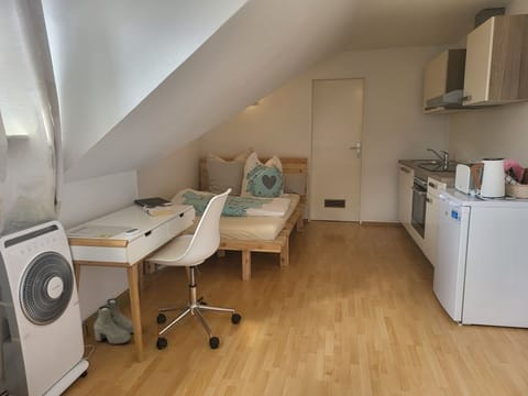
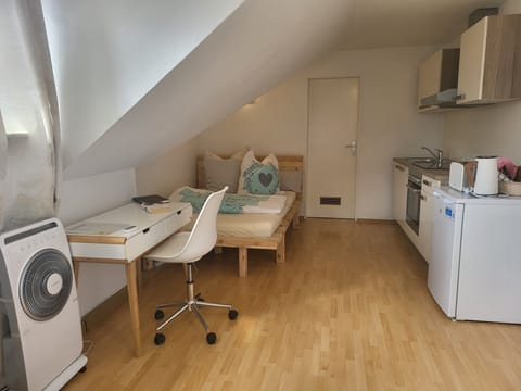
- boots (116, 319)
